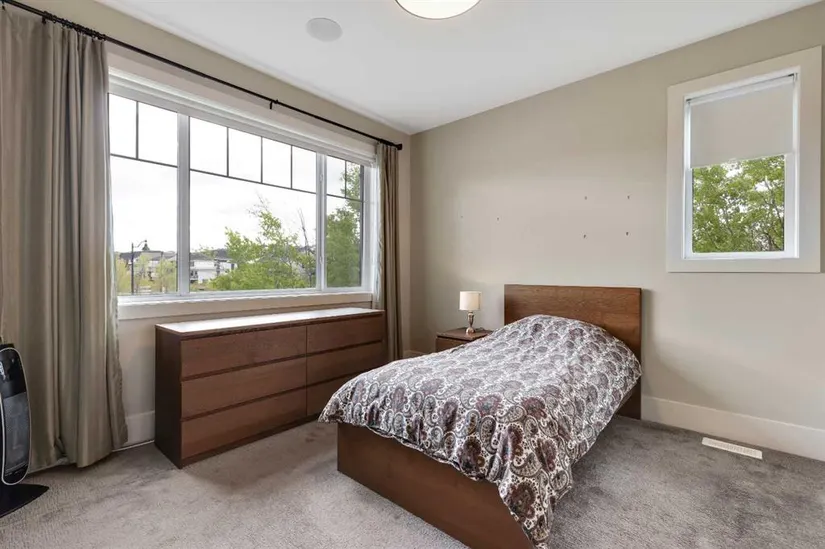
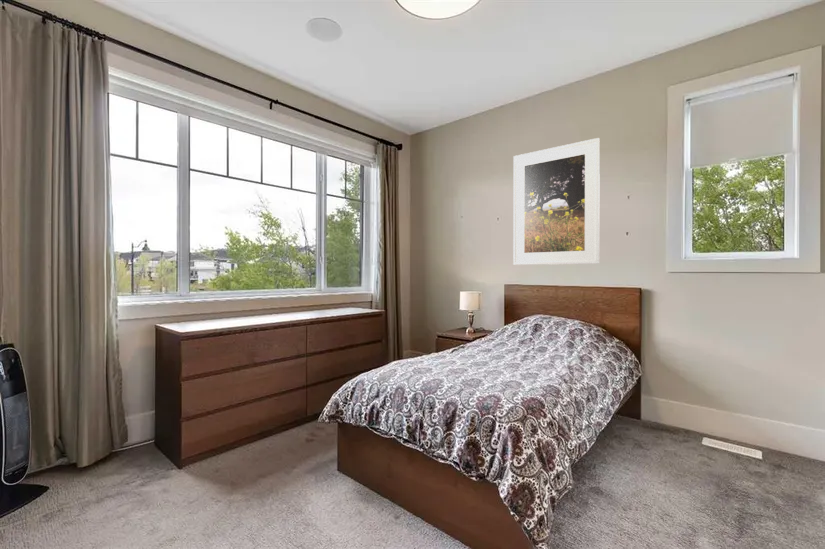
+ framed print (553, 206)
